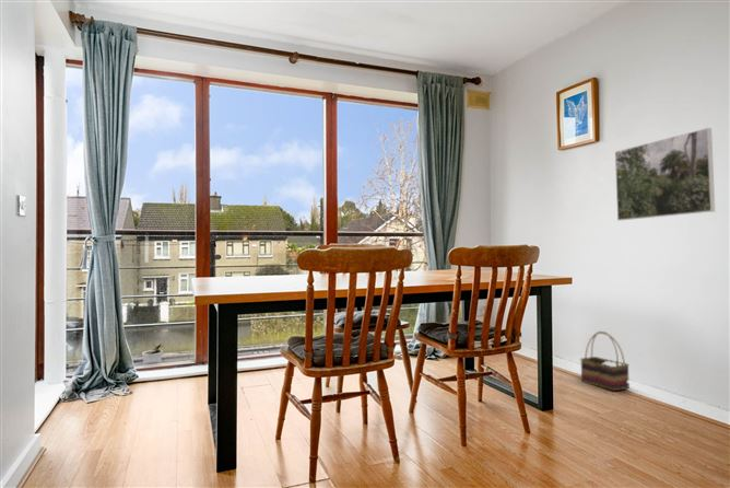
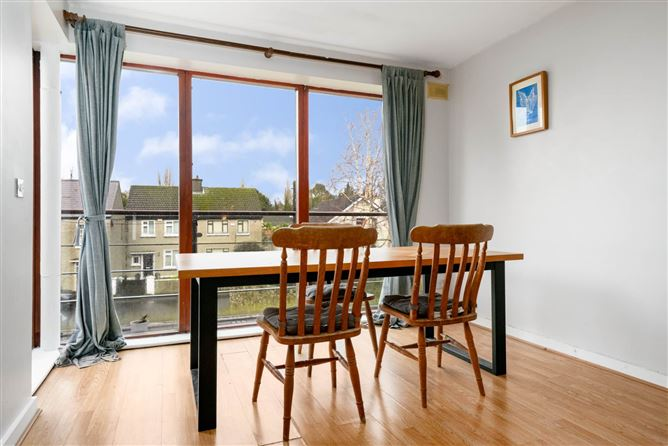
- basket (603, 359)
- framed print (660, 178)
